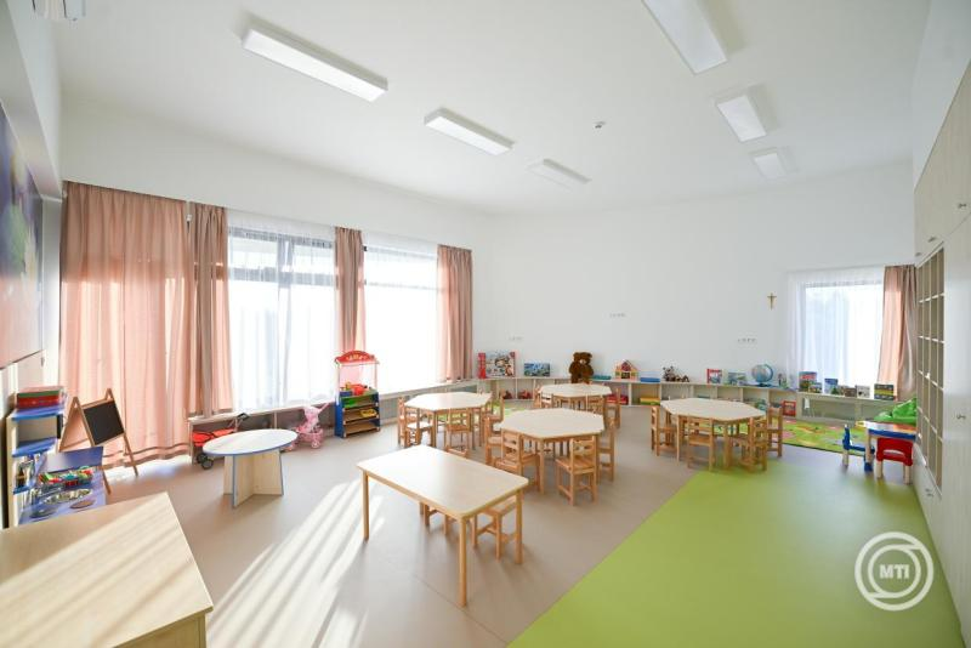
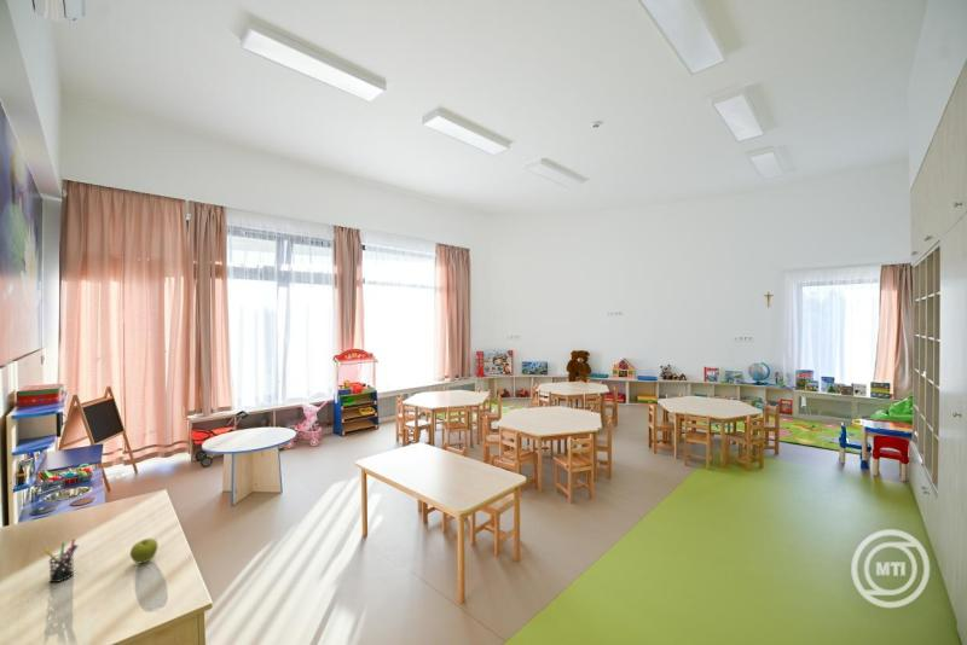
+ fruit (144, 551)
+ pen holder (63, 558)
